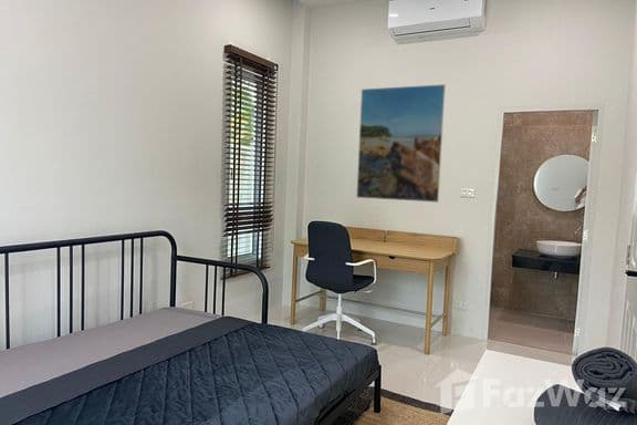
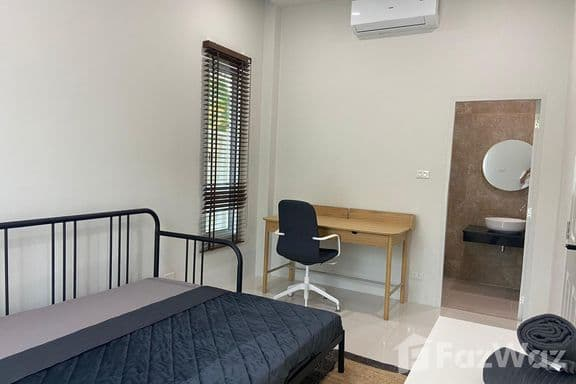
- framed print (398, 144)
